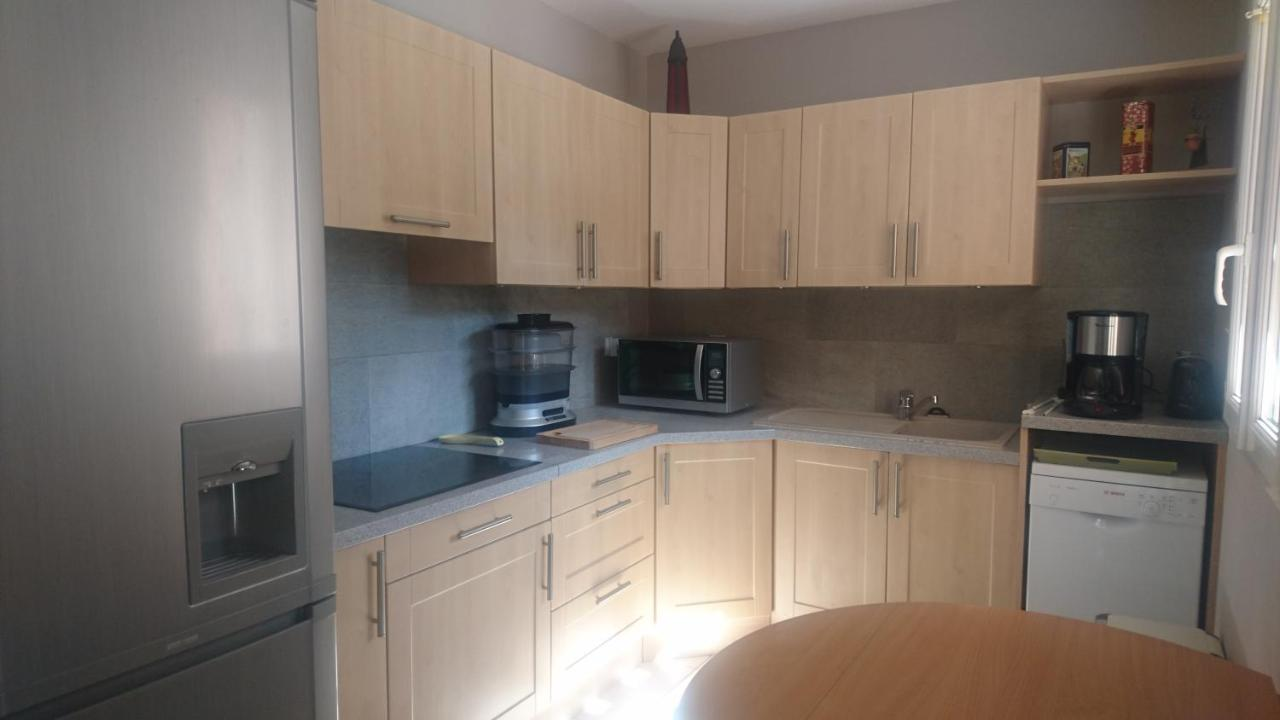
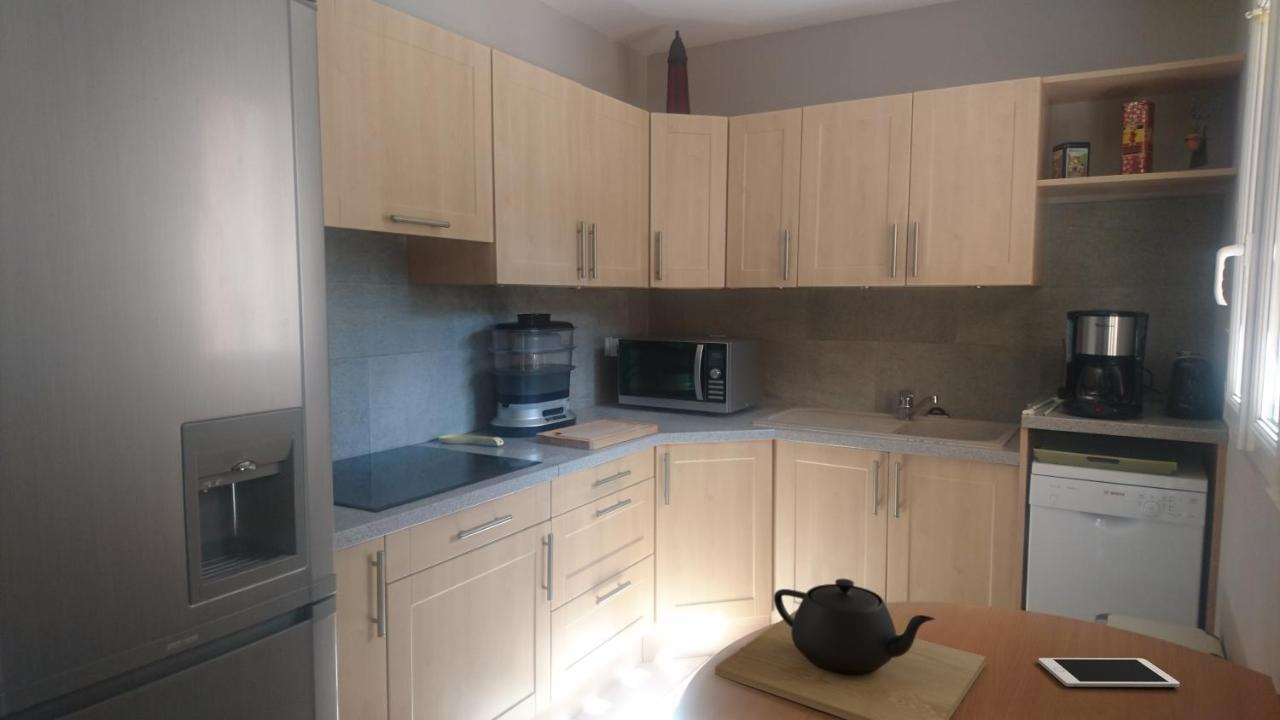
+ teapot (853, 625)
+ cell phone (1106, 672)
